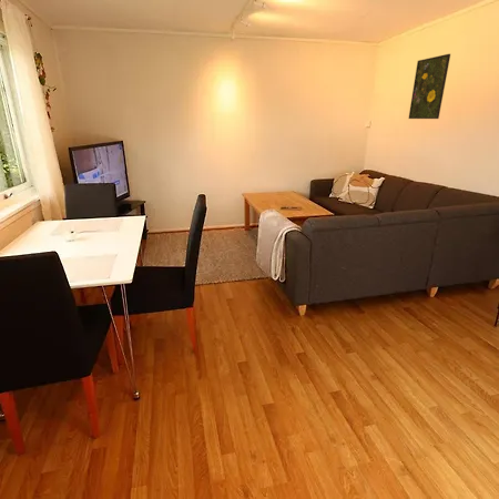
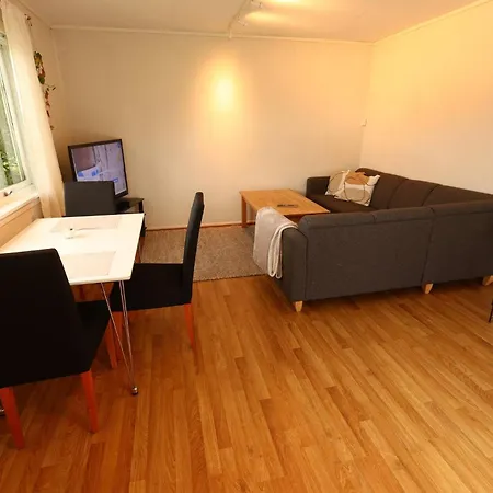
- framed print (427, 89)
